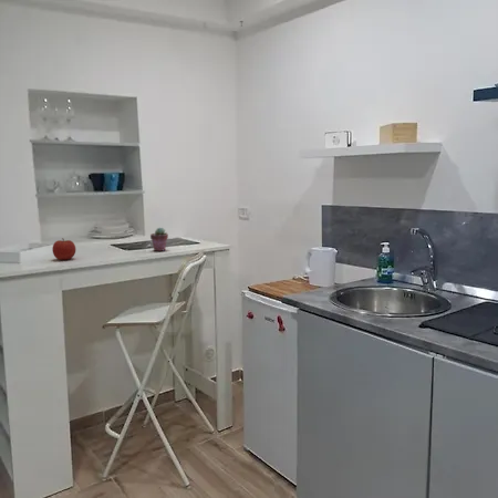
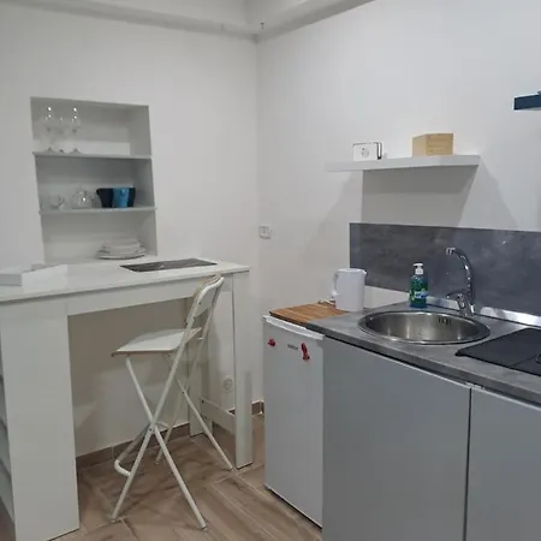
- apple (63, 248)
- potted succulent (159, 238)
